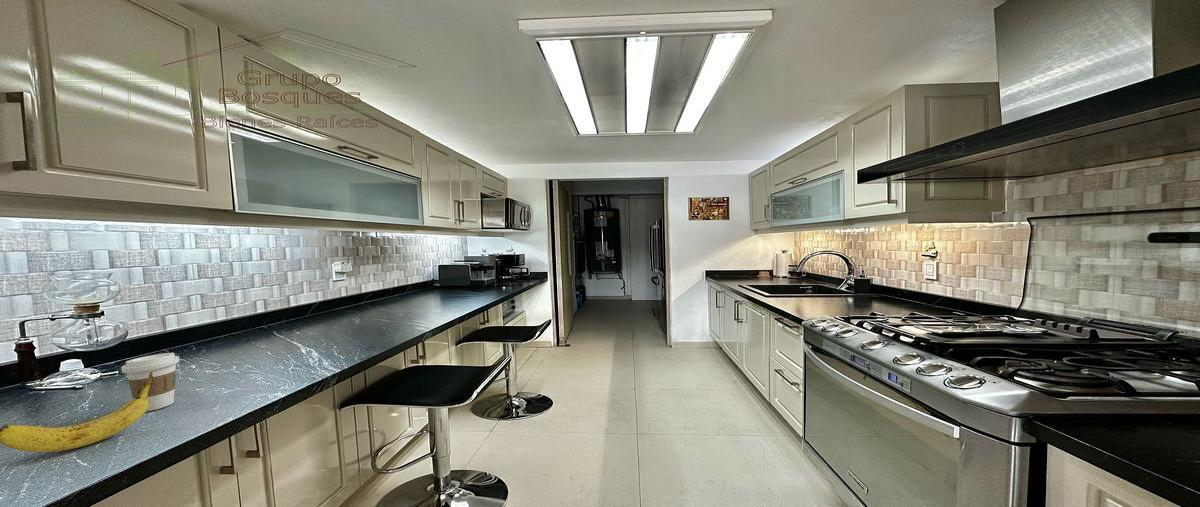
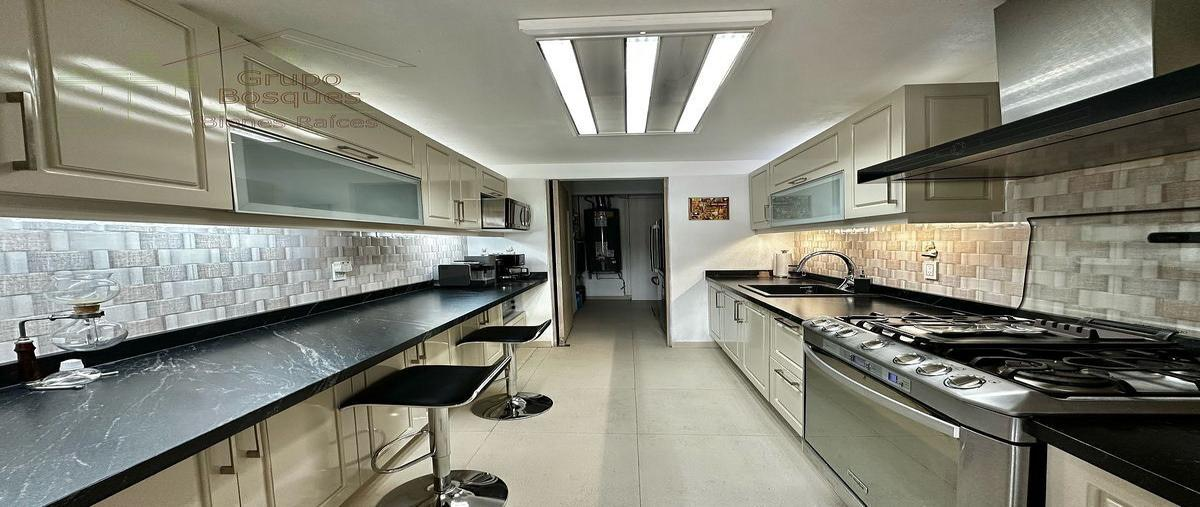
- coffee cup (153, 381)
- banana (86, 422)
